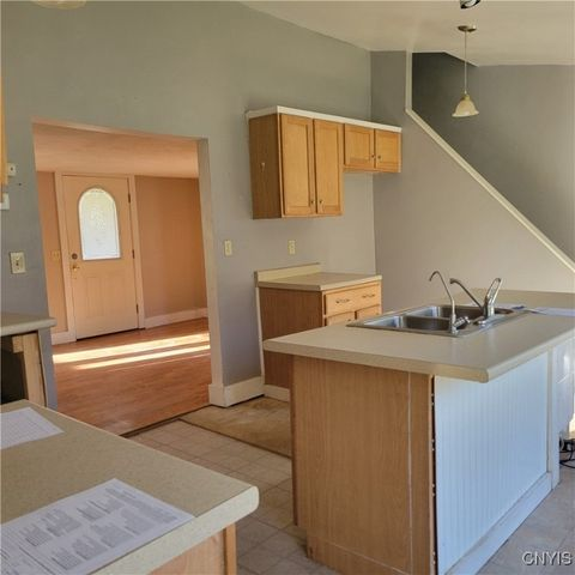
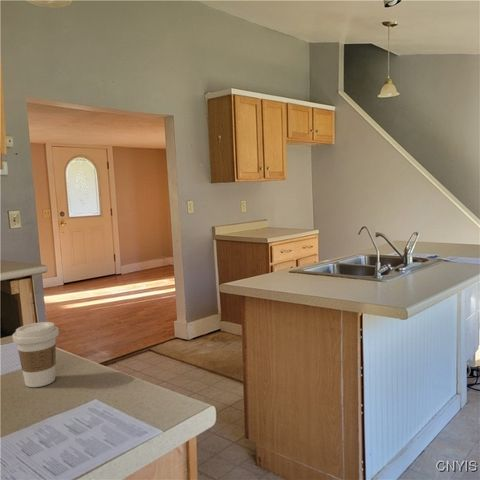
+ coffee cup (37, 354)
